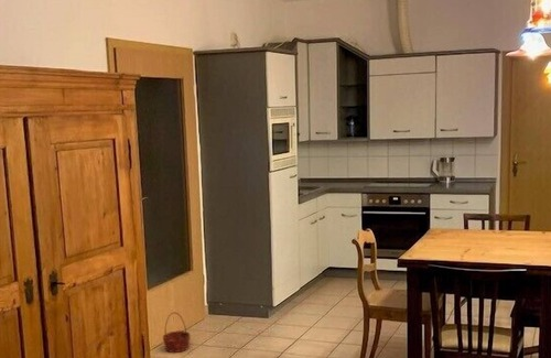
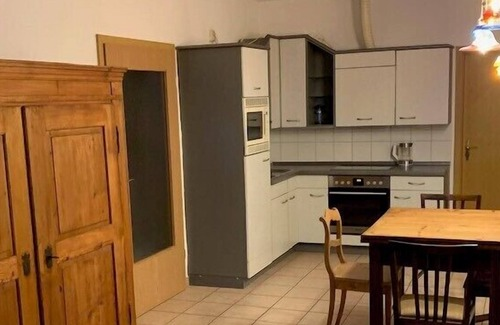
- basket (175, 332)
